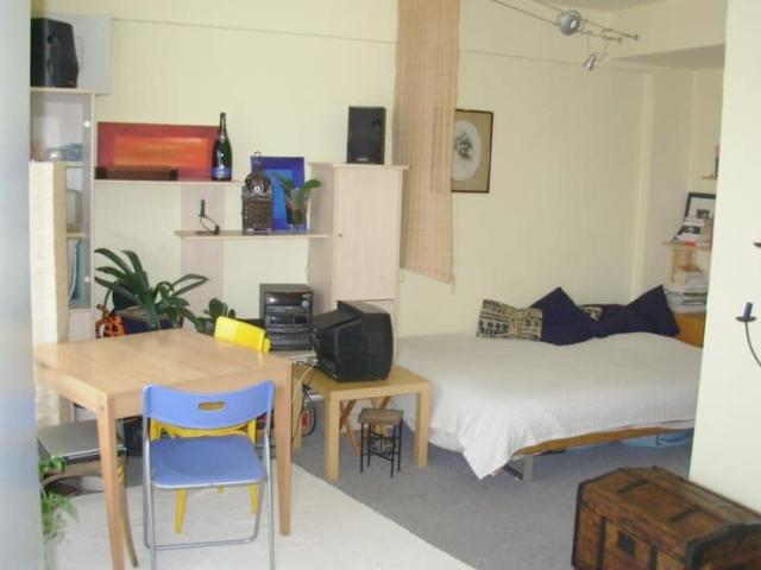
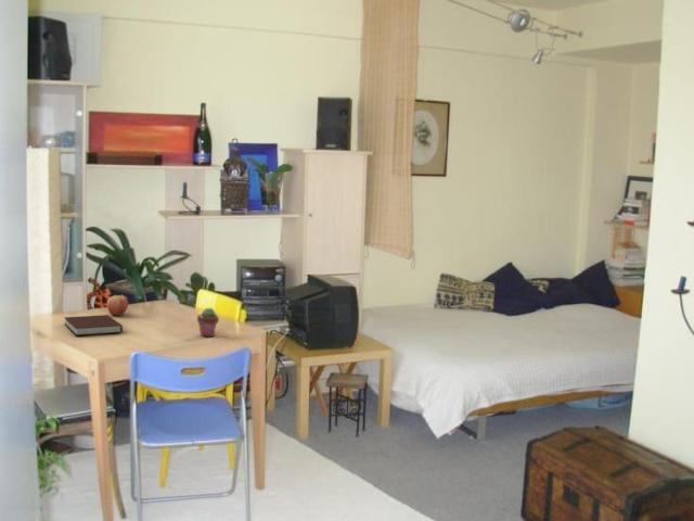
+ potted succulent (207, 321)
+ apple (117, 304)
+ notebook (92, 325)
